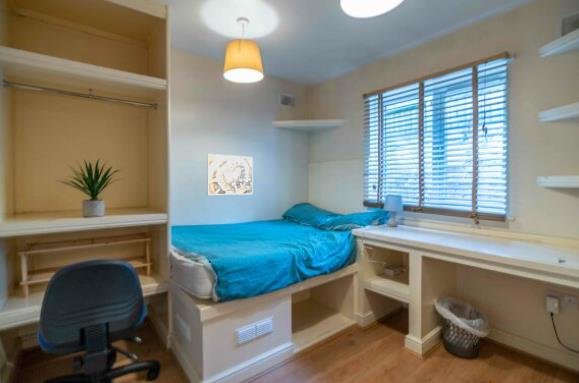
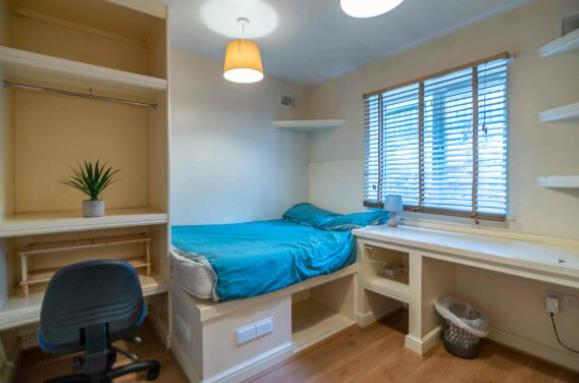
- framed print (231, 175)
